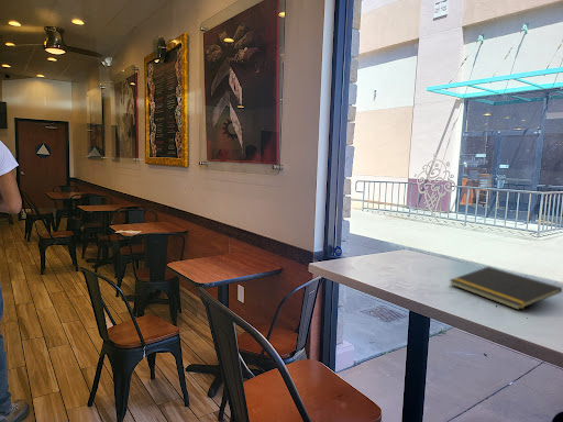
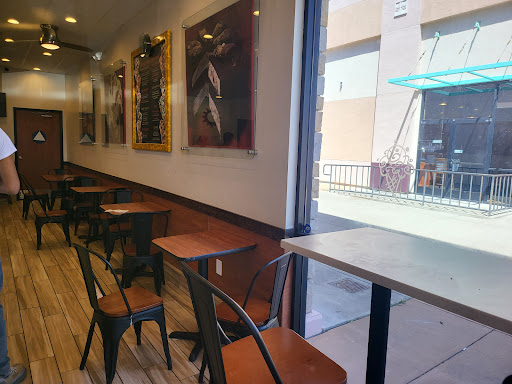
- notepad (501, 285)
